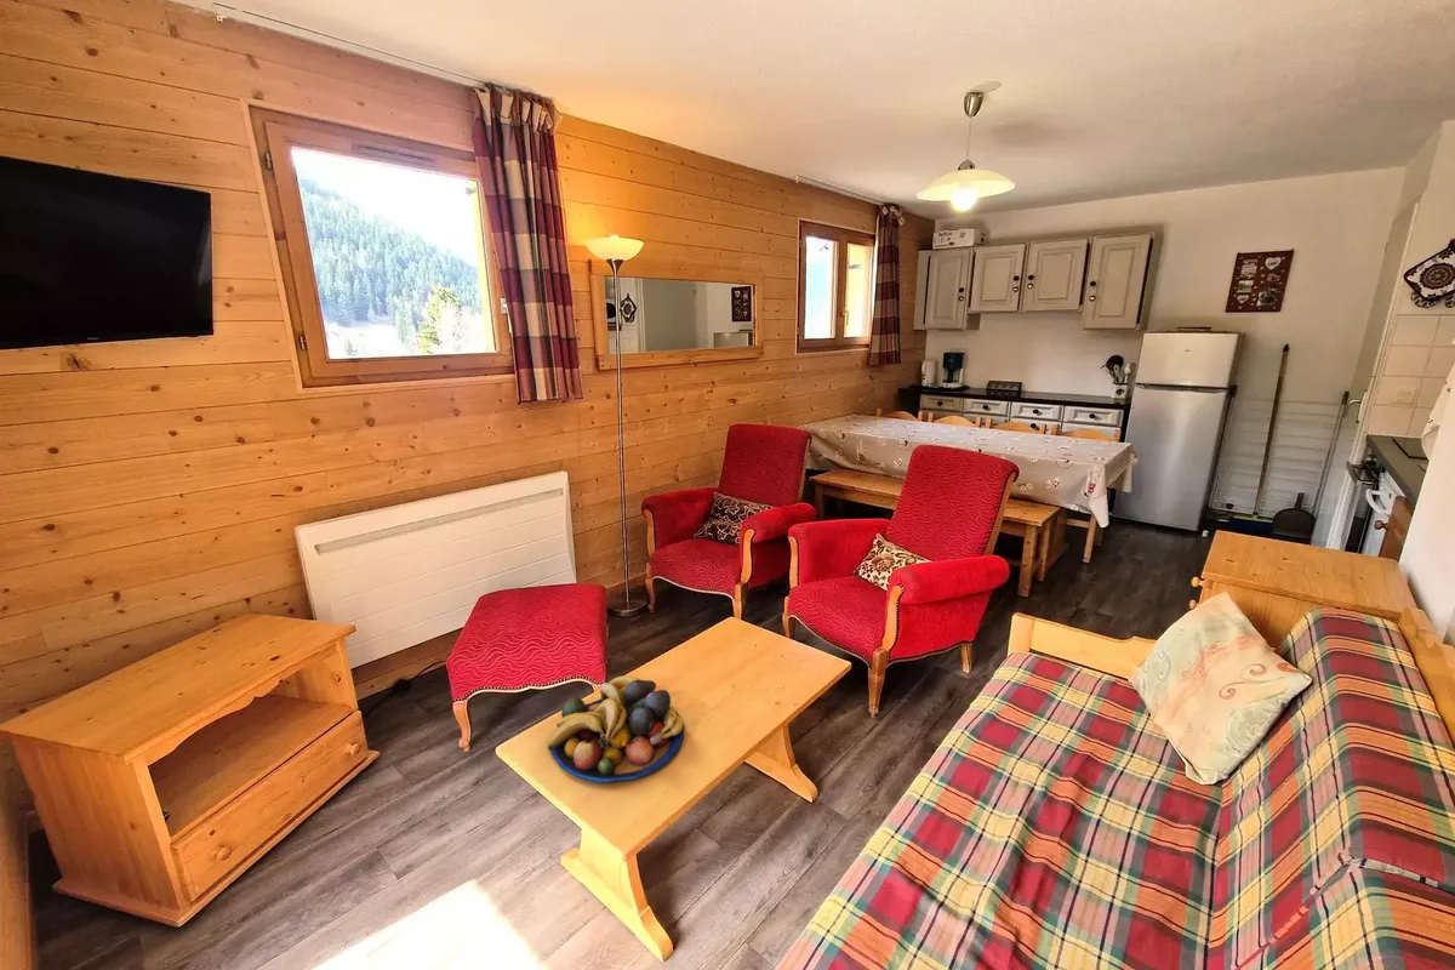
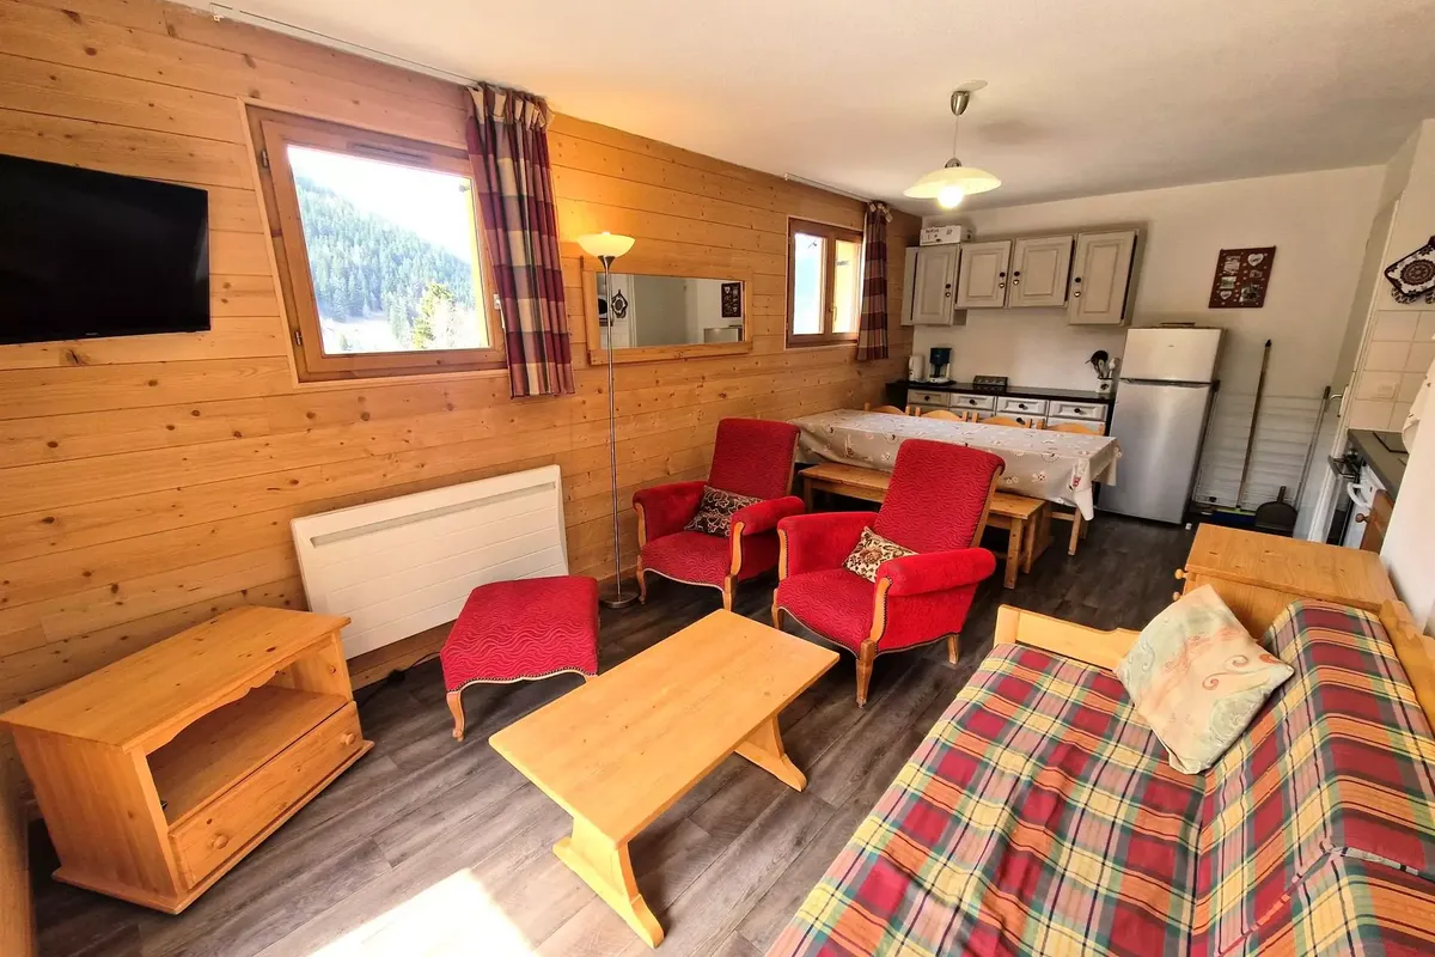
- fruit bowl (617, 717)
